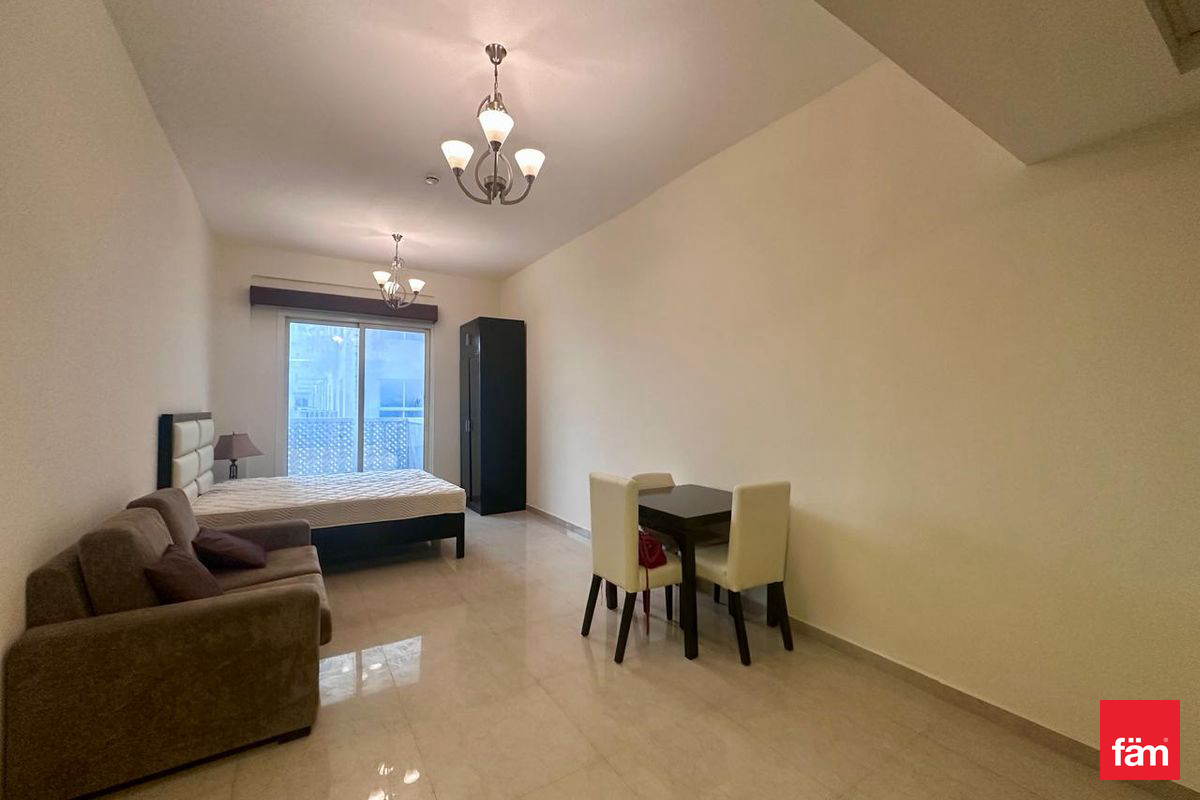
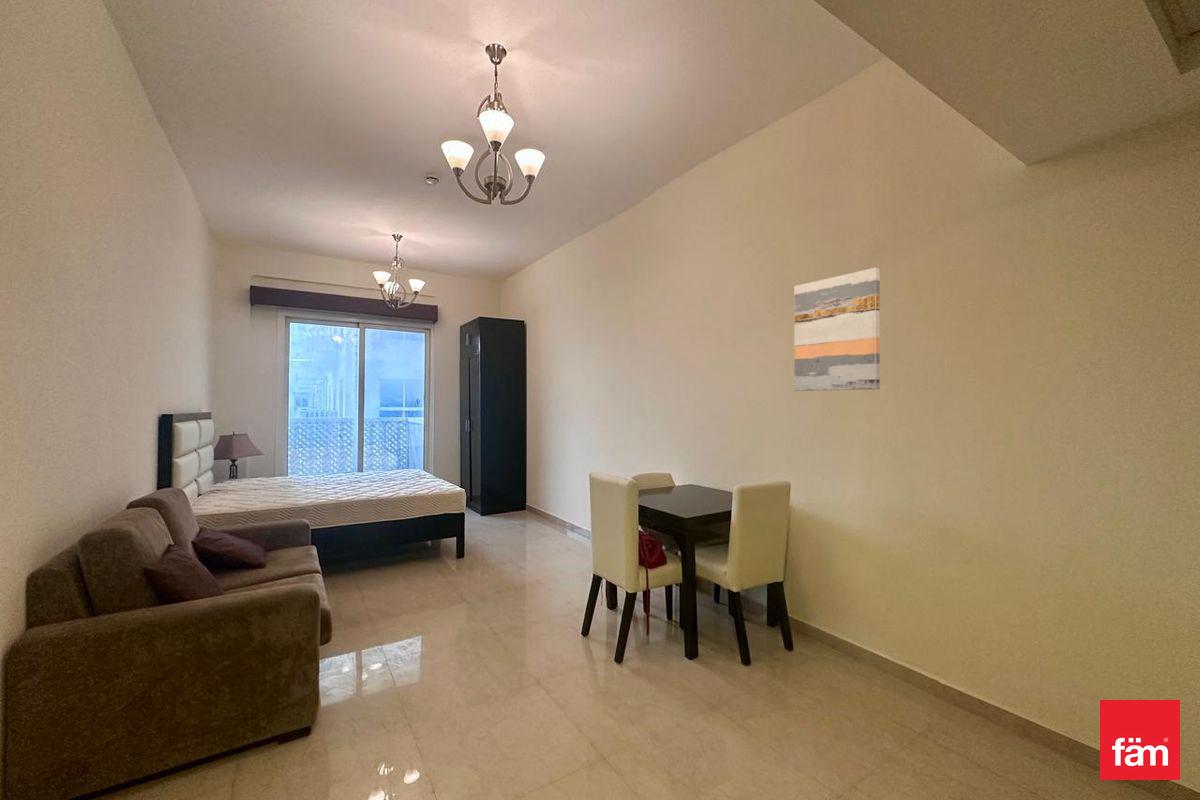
+ wall art (833, 333)
